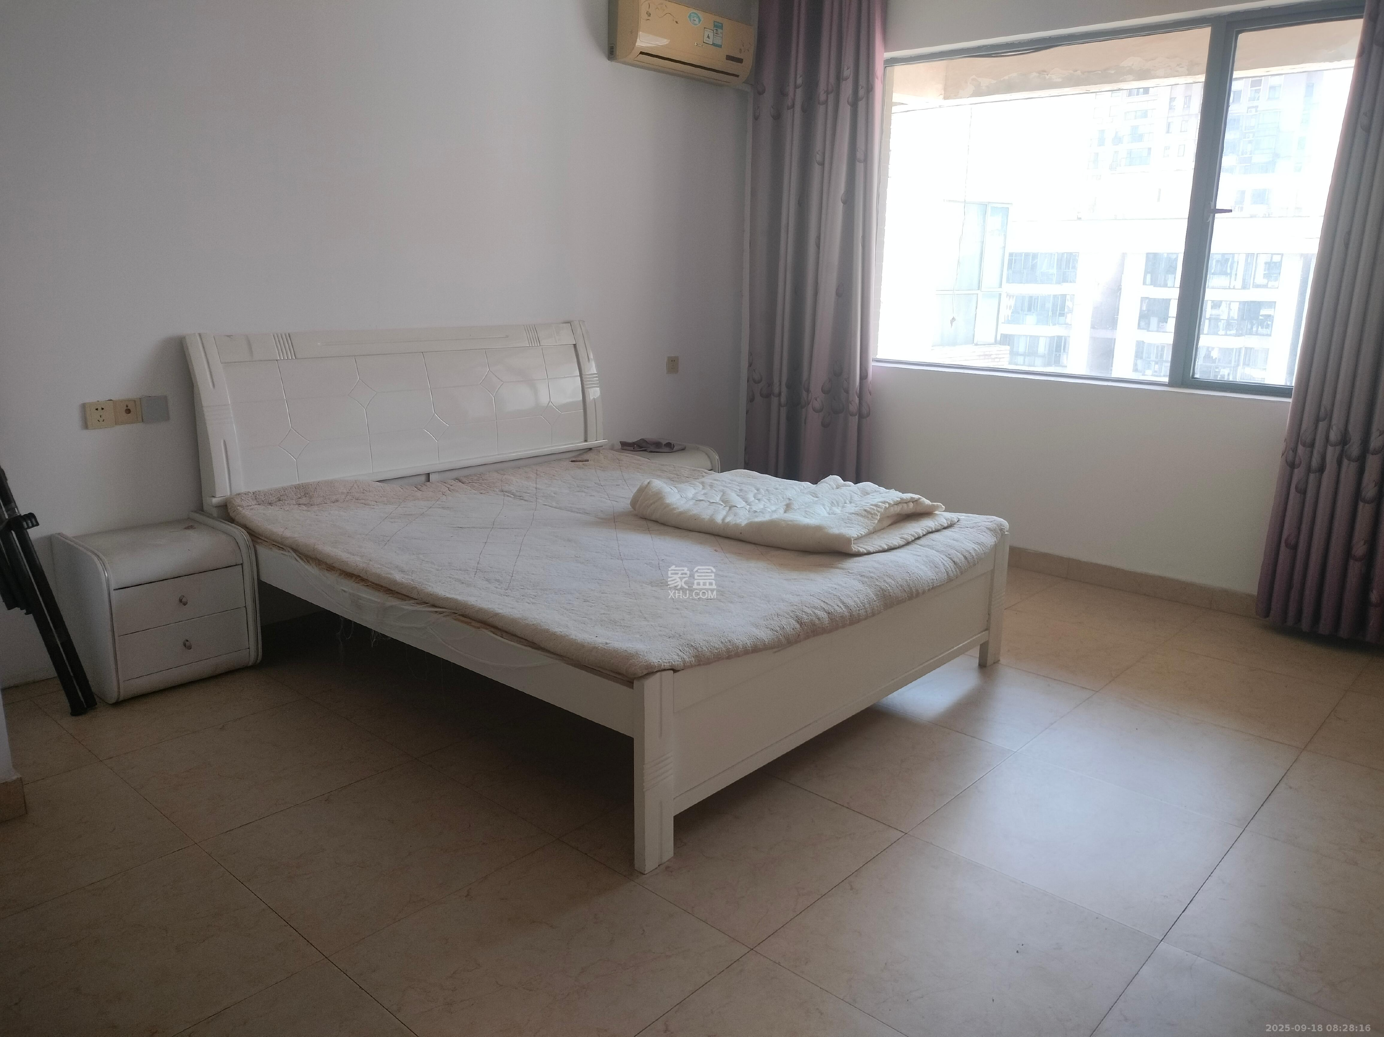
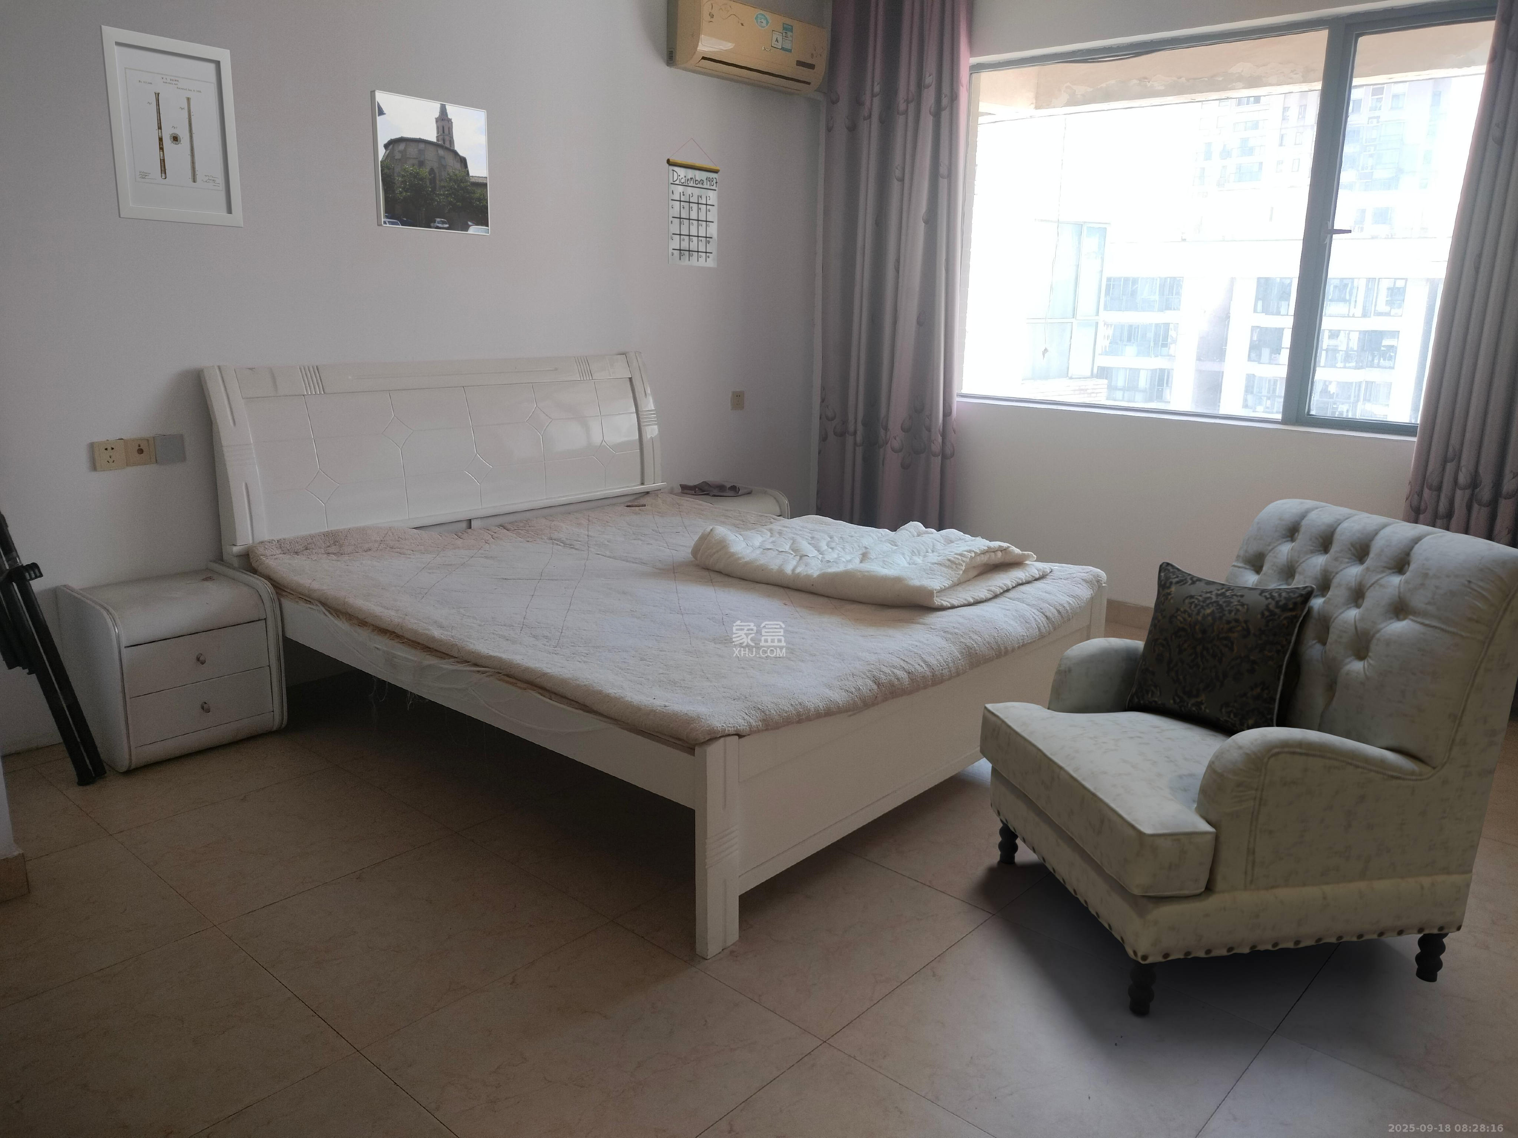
+ armchair (1220, 724)
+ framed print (433, 166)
+ wall art (176, 131)
+ calendar (693, 202)
